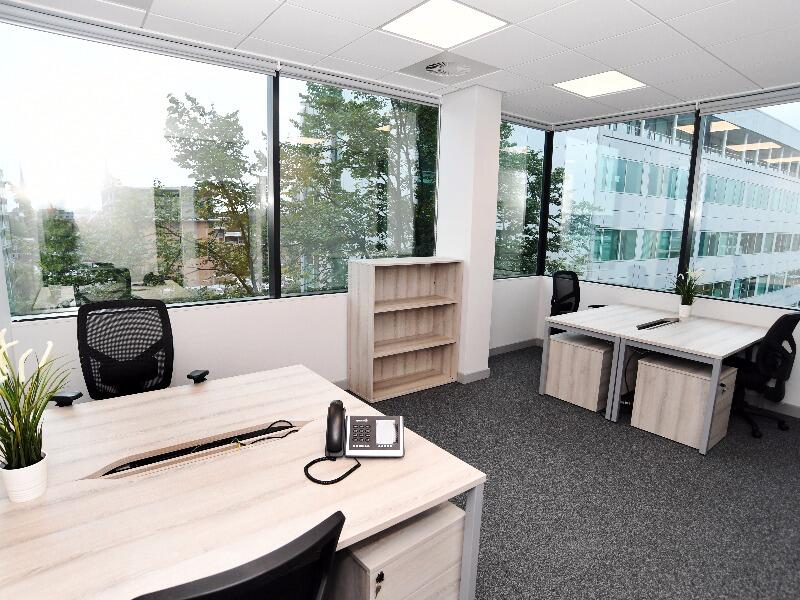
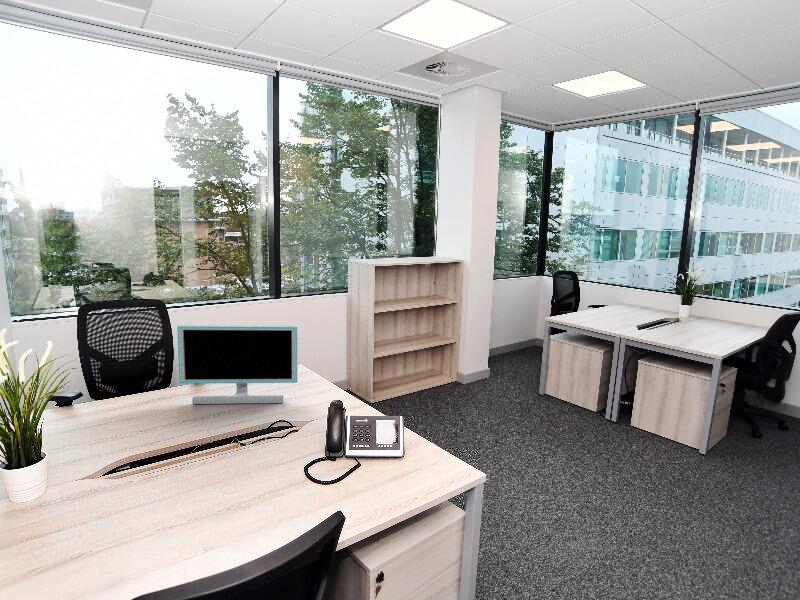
+ monitor (239, 363)
